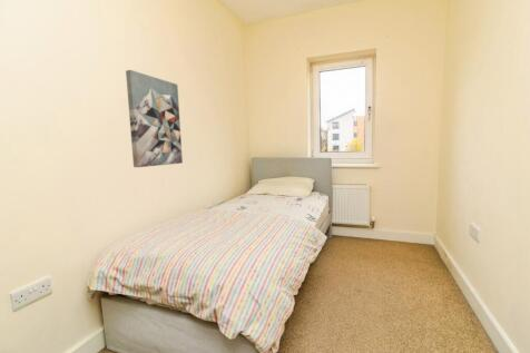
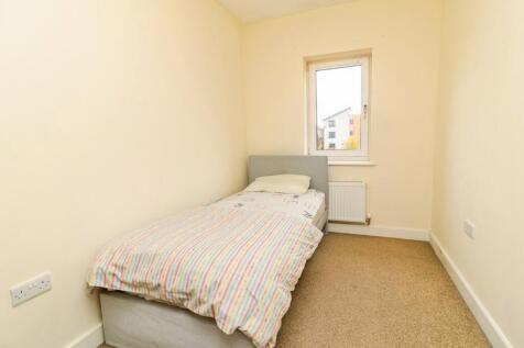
- wall art (157, 121)
